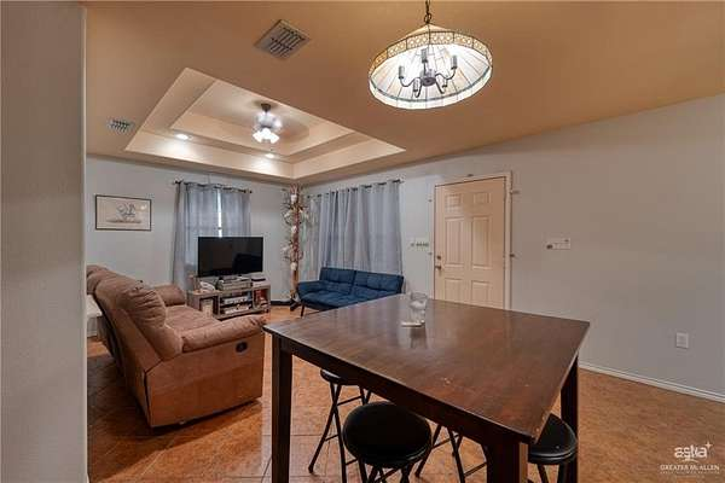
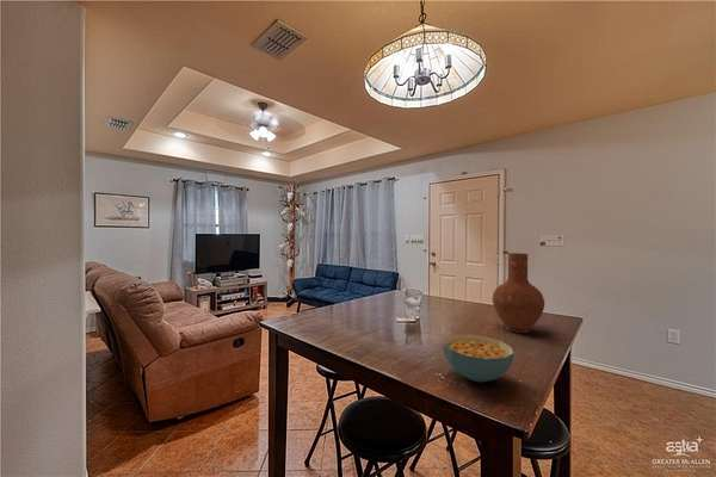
+ vase (517, 291)
+ cereal bowl (476, 361)
